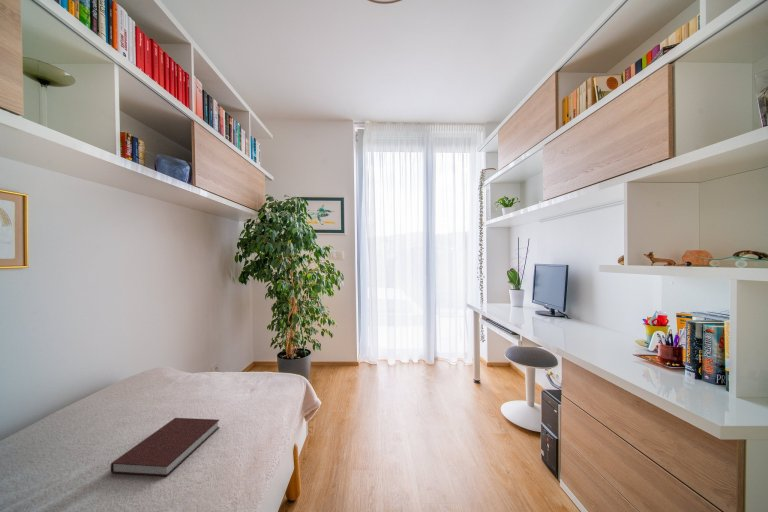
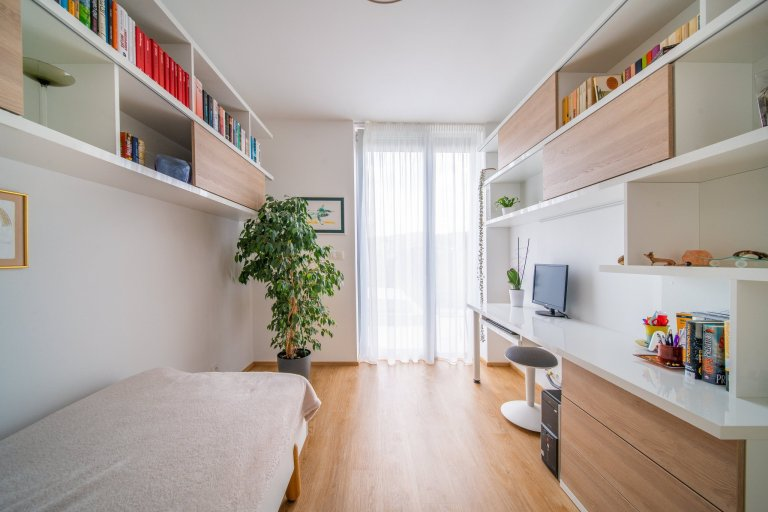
- notebook (171, 443)
